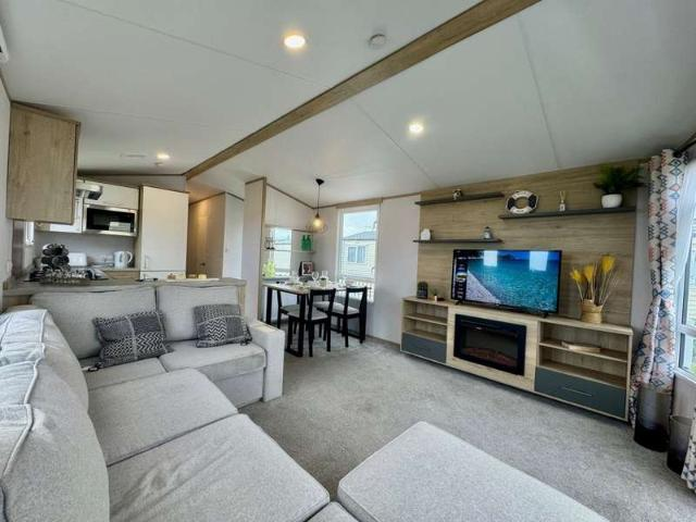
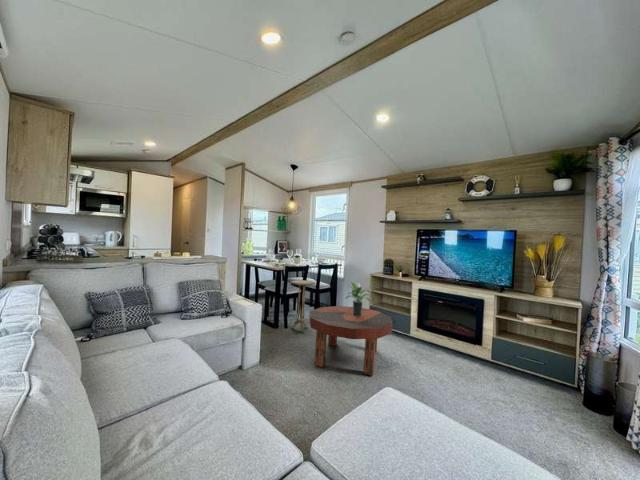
+ coffee table (349, 336)
+ side table (302, 305)
+ potted plant (358, 299)
